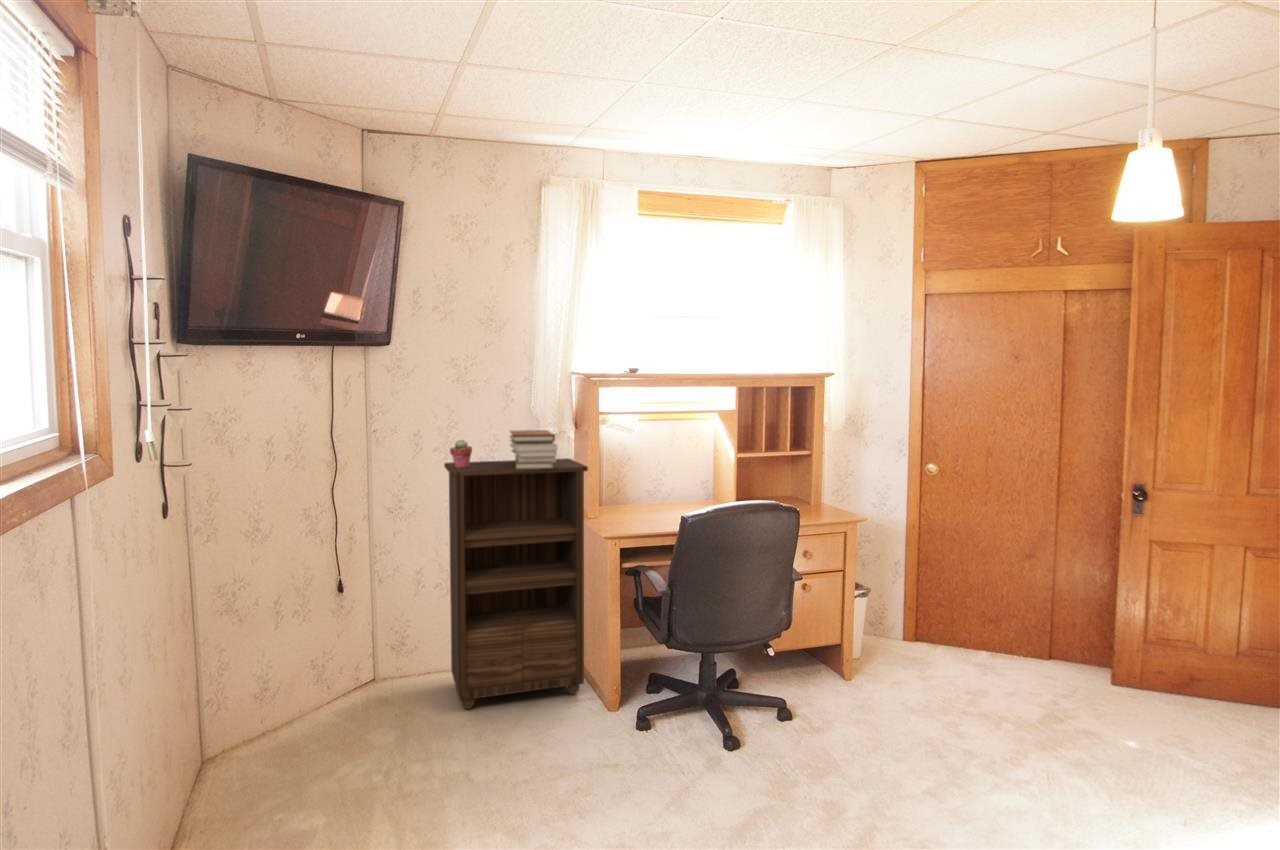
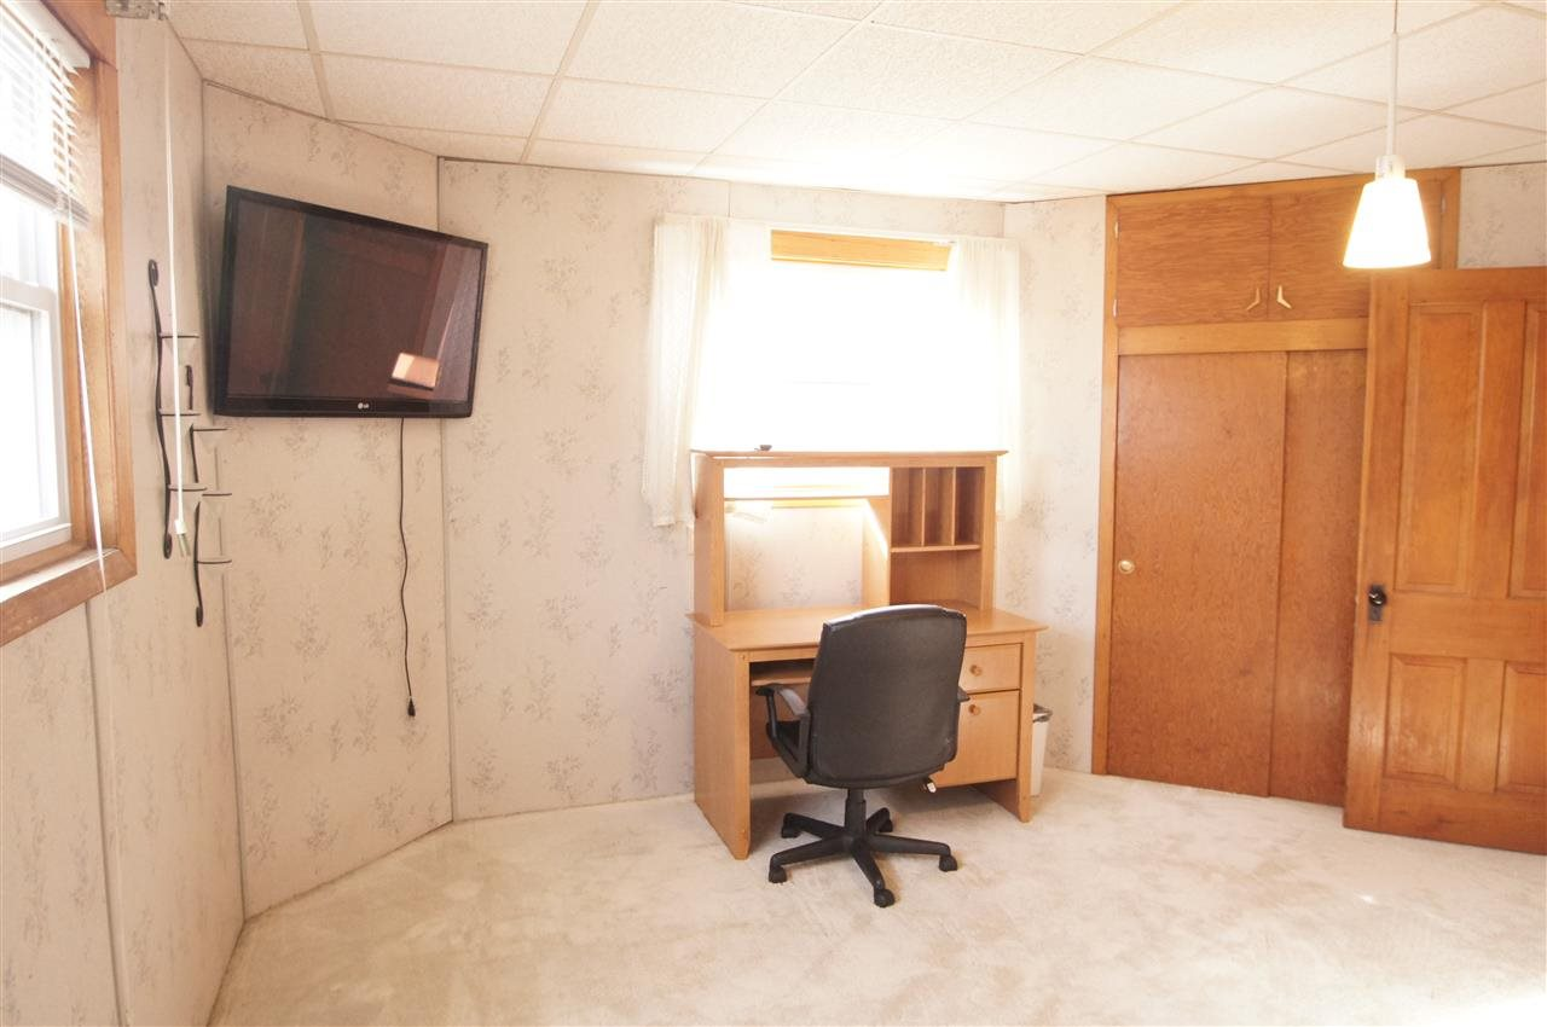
- book stack (532, 448)
- bookshelf (515, 578)
- potted succulent (461, 452)
